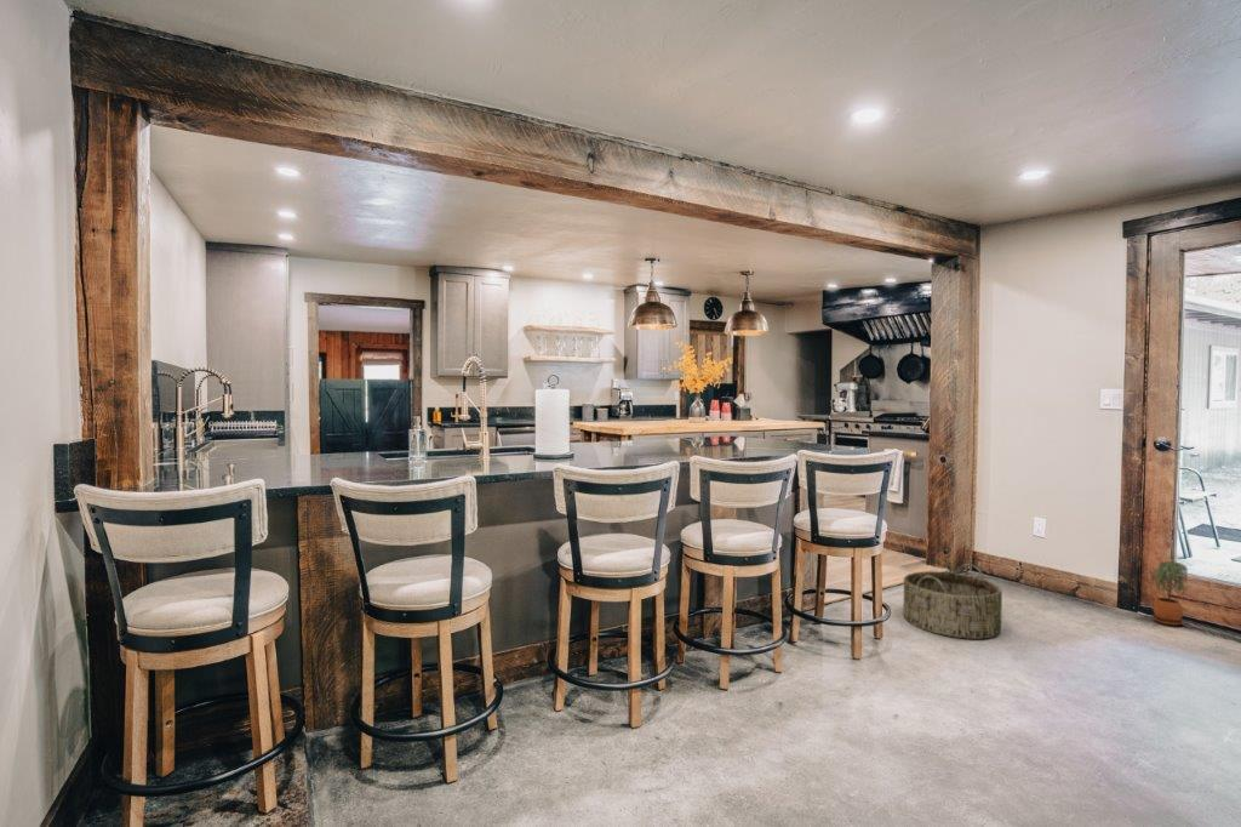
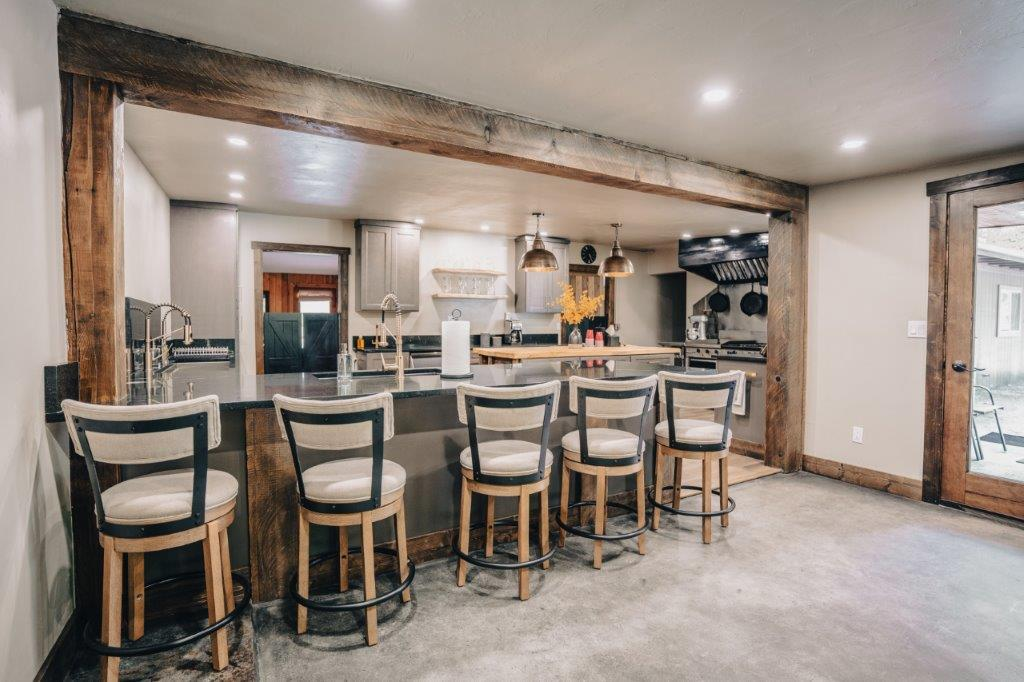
- basket (950, 595)
- potted plant (1167, 591)
